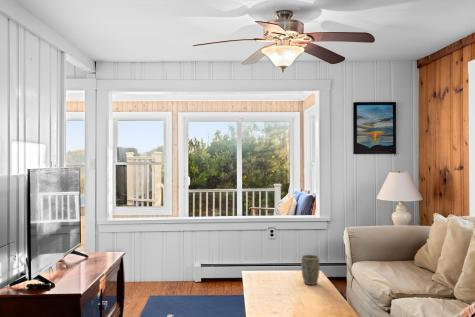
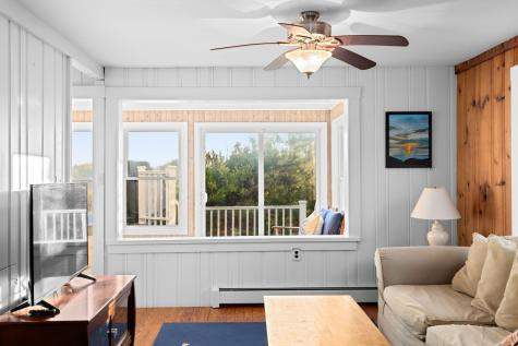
- plant pot (310, 269)
